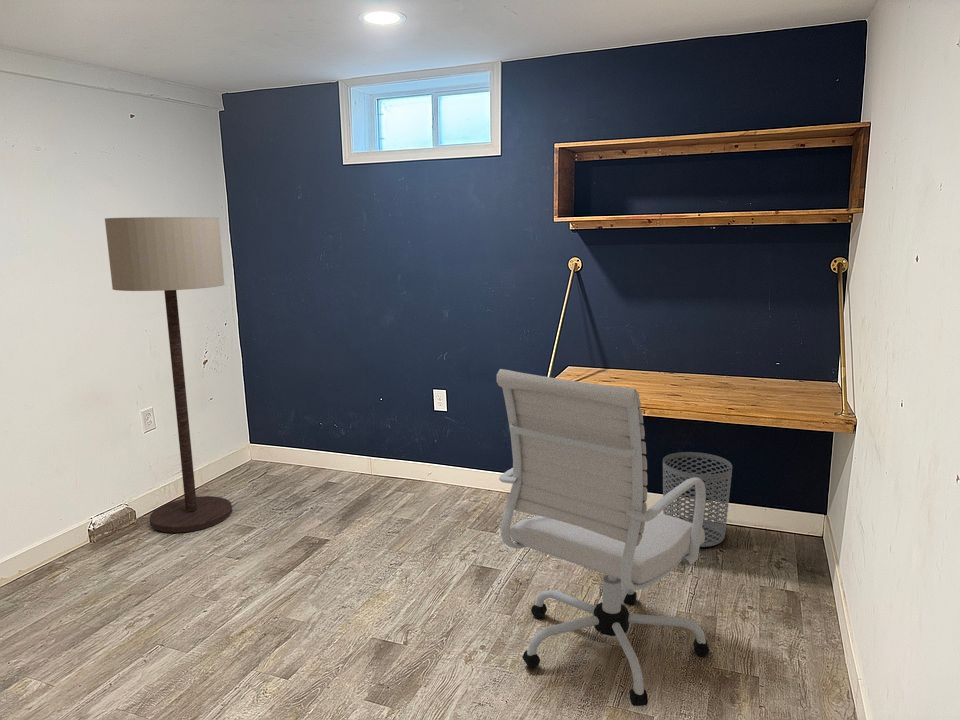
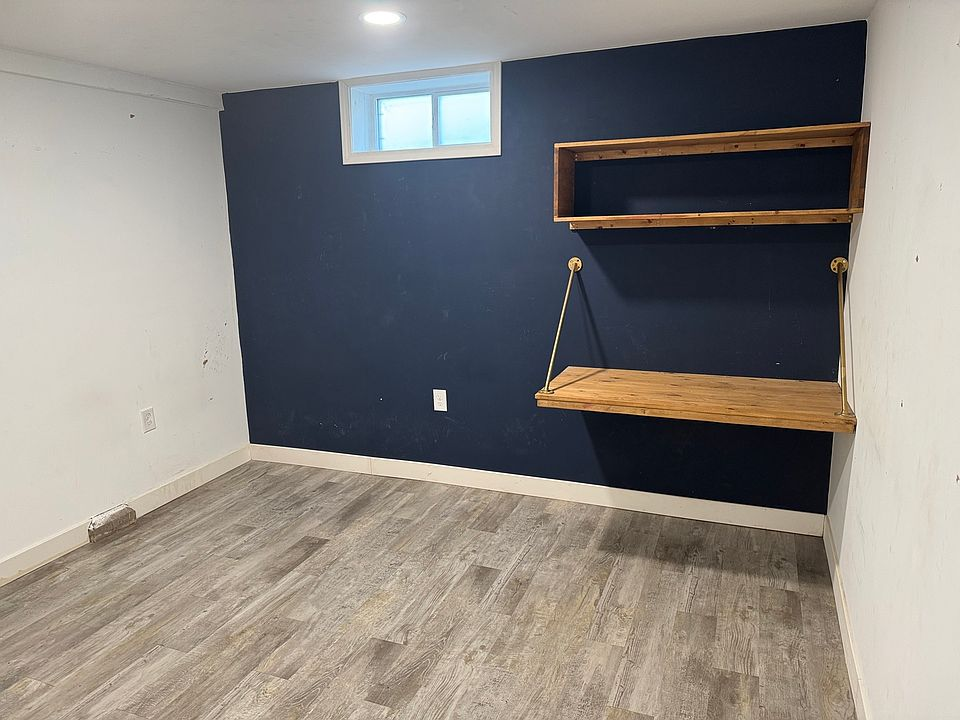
- waste bin (695, 499)
- office chair (608, 509)
- floor lamp (178, 373)
